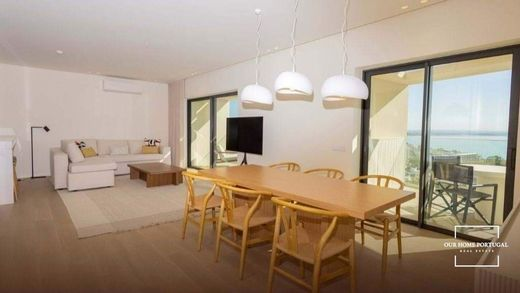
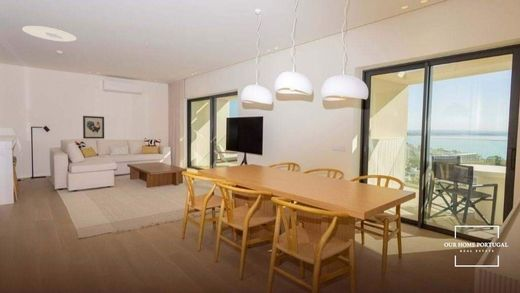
+ ceiling light (50, 32)
+ wall art (93, 127)
